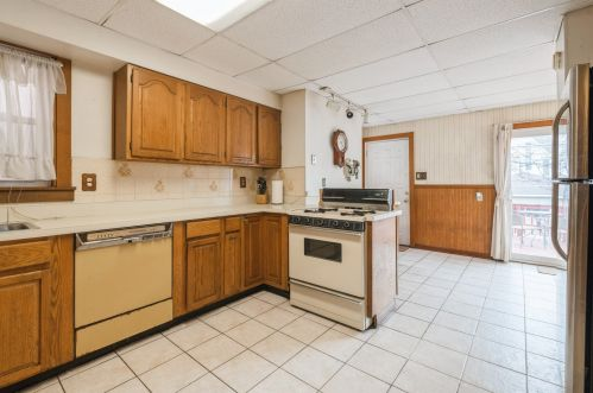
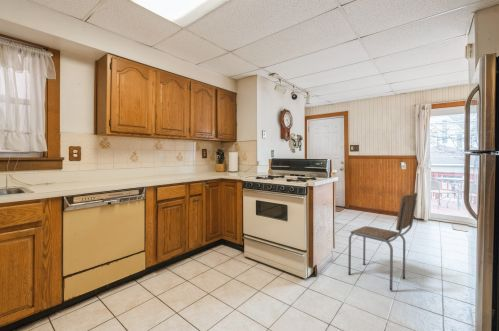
+ dining chair (381, 235)
